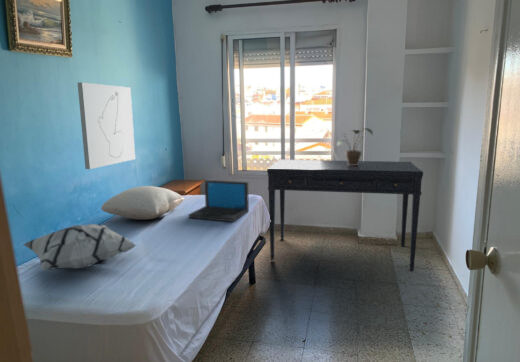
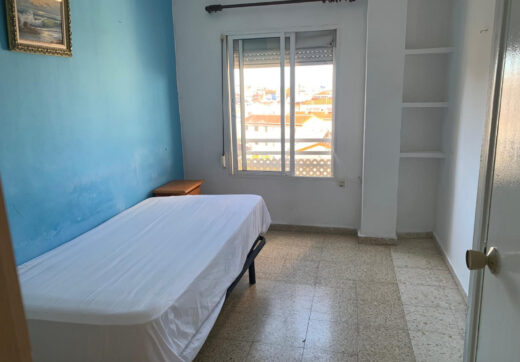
- wall art (109, 125)
- desk (341, 191)
- decorative pillow (79, 245)
- potted plant (353, 147)
- pillow (144, 202)
- laptop (219, 199)
